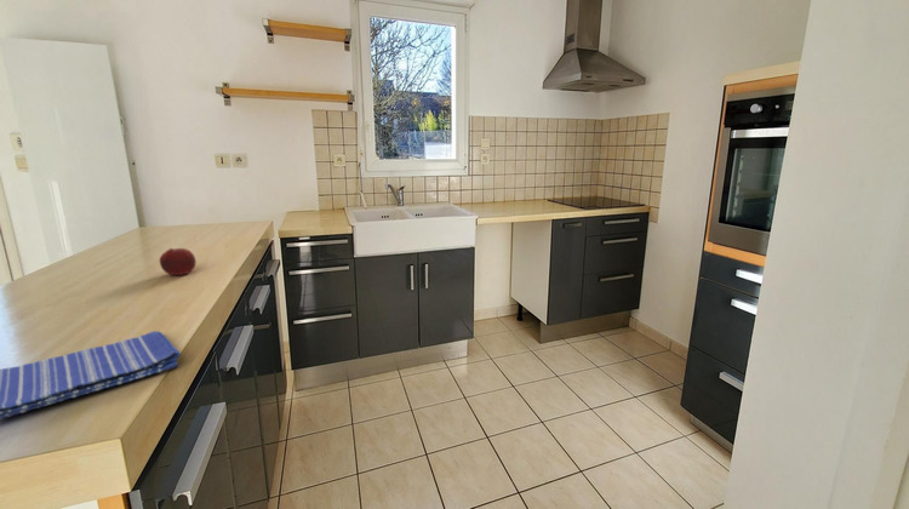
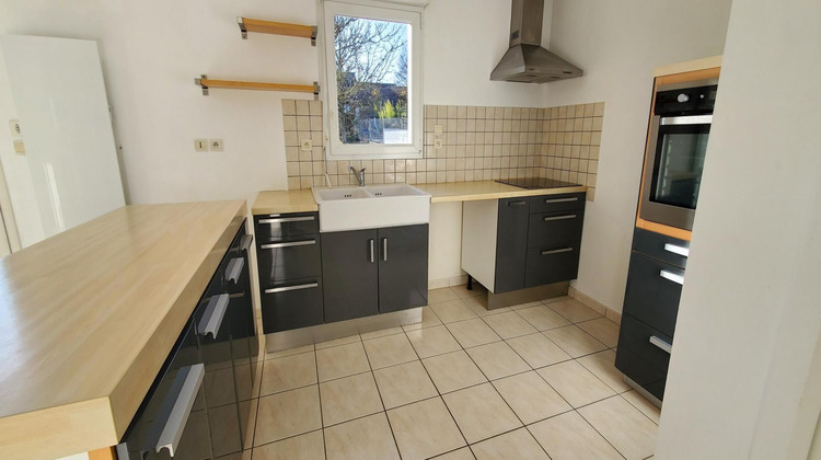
- dish towel (82, 366)
- fruit (177, 261)
